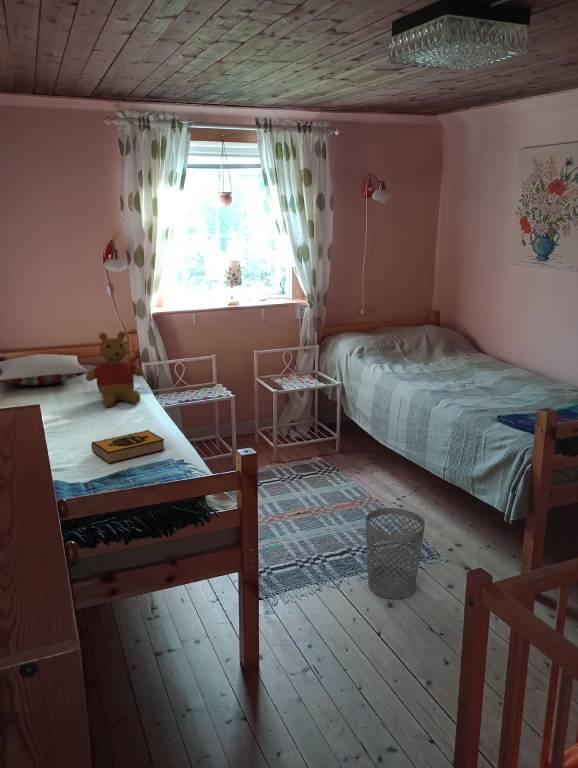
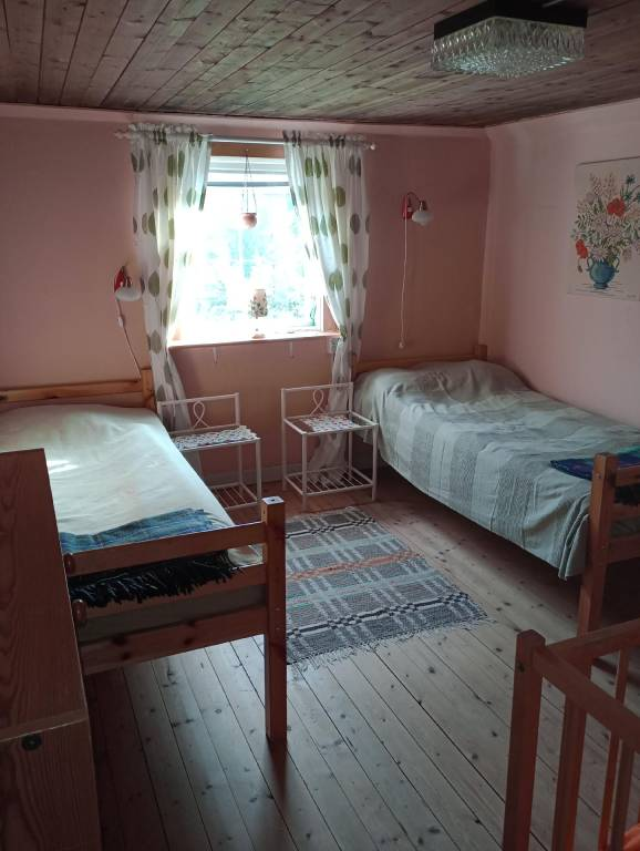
- teddy bear (116, 367)
- hardback book (128, 445)
- pillow (41, 367)
- wastebasket (392, 553)
